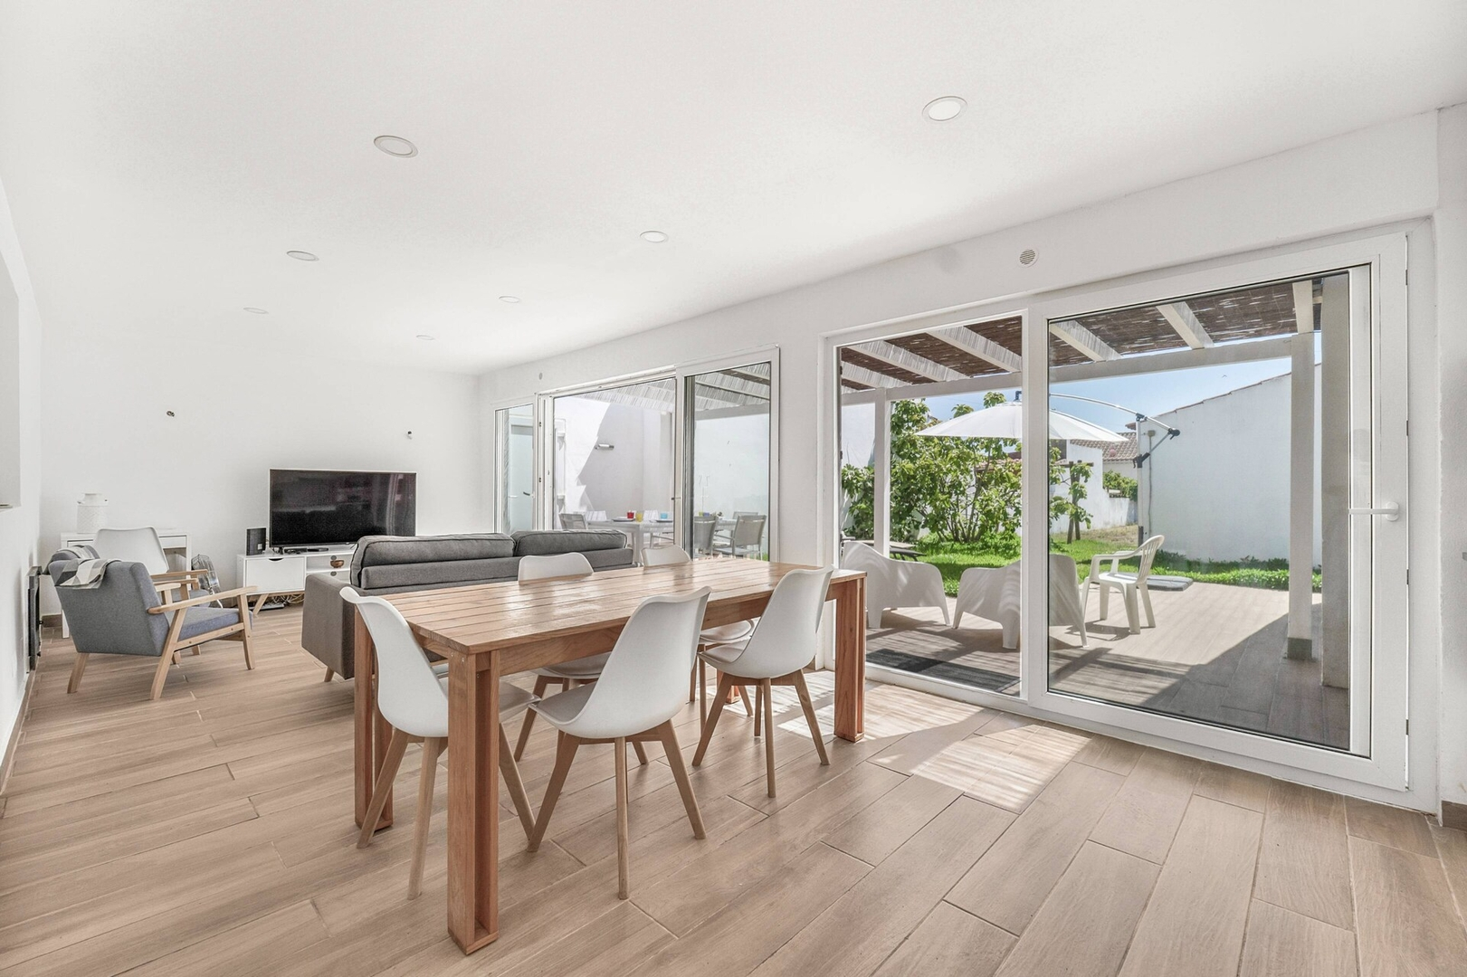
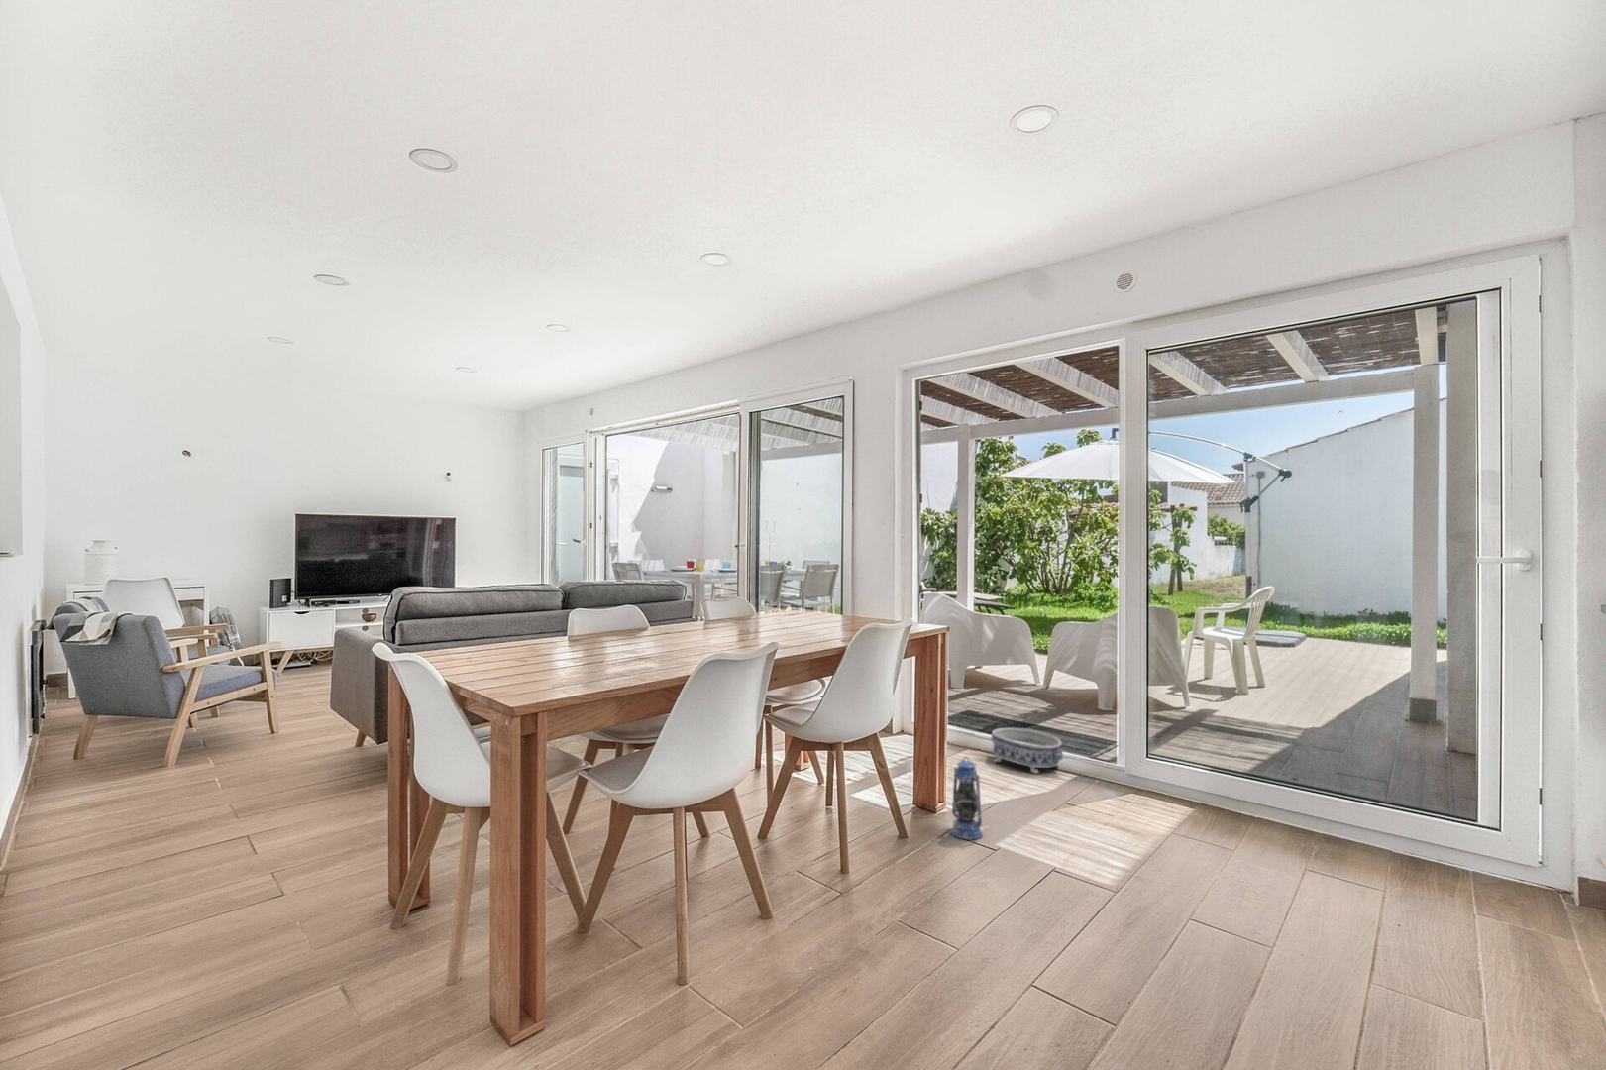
+ decorative bowl (1026, 749)
+ lantern (966, 794)
